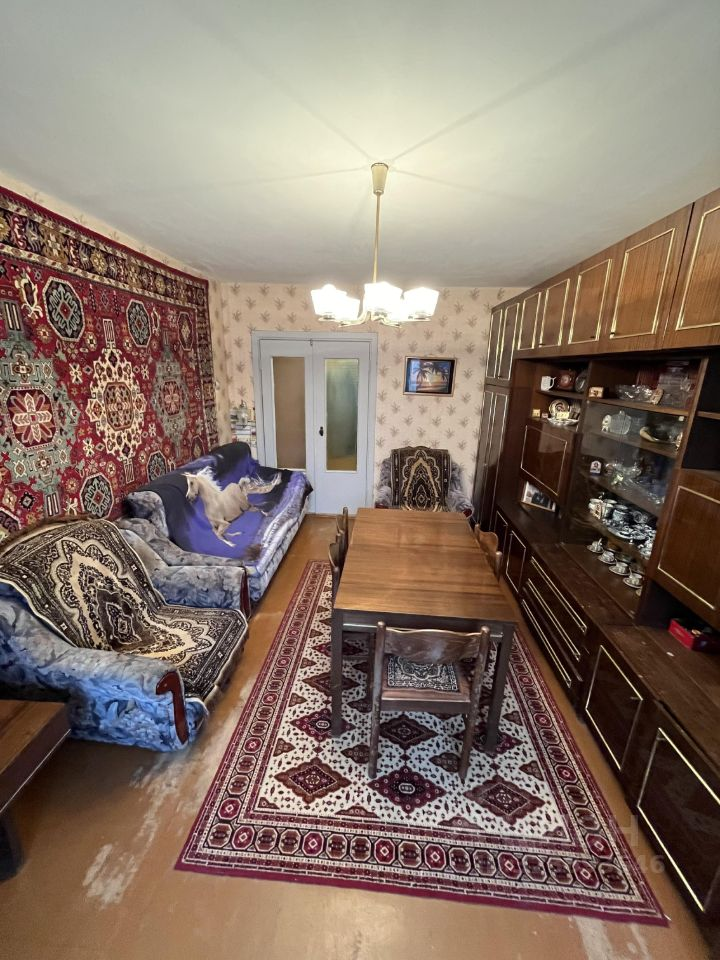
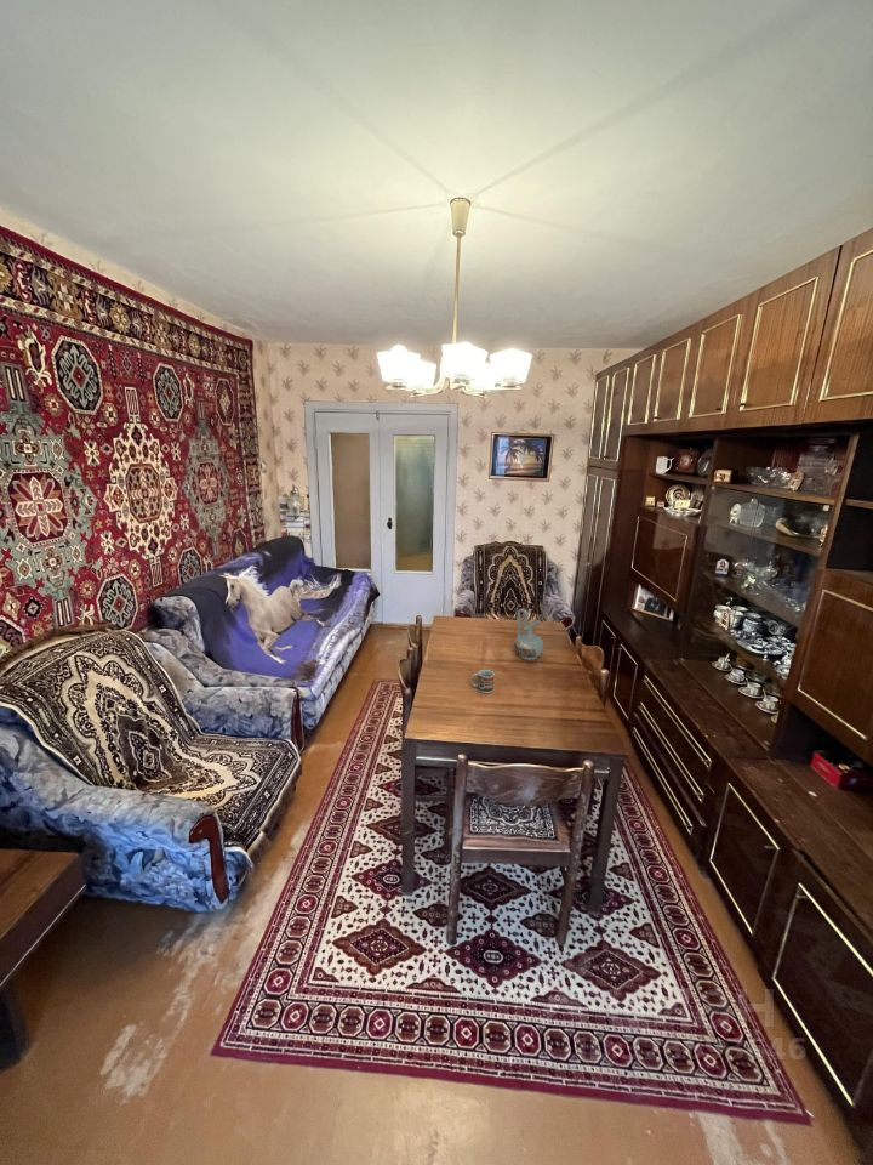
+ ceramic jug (530, 633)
+ cup (481, 681)
